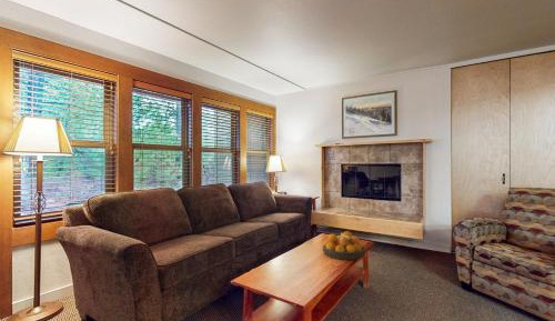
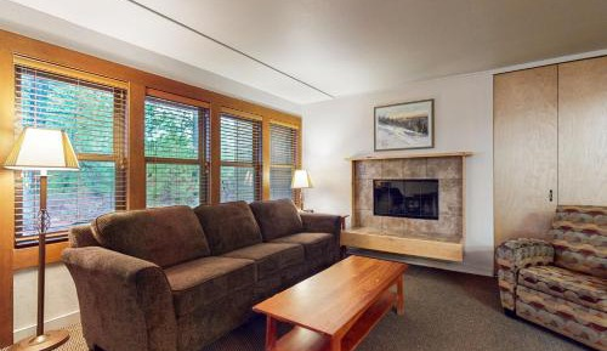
- fruit bowl (343, 242)
